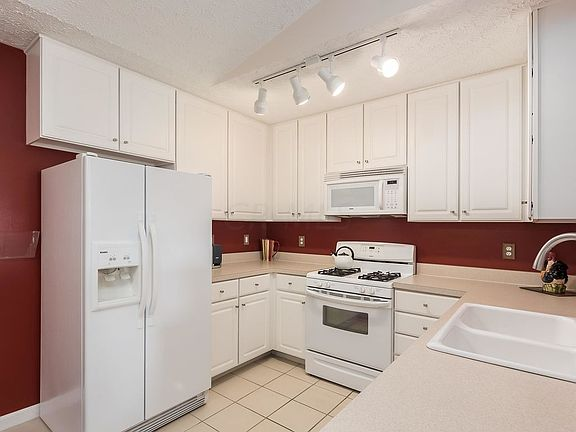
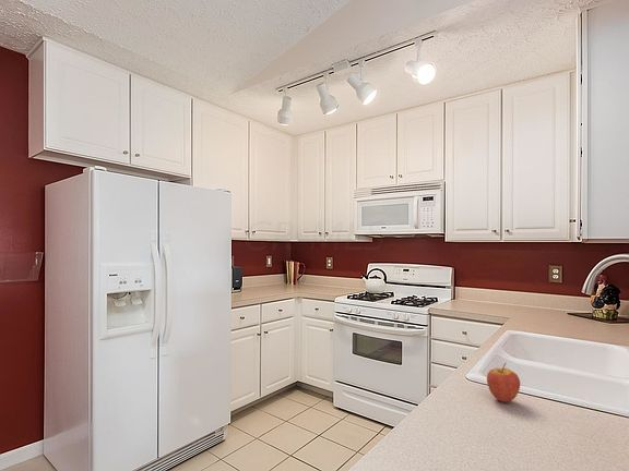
+ fruit (502, 382)
